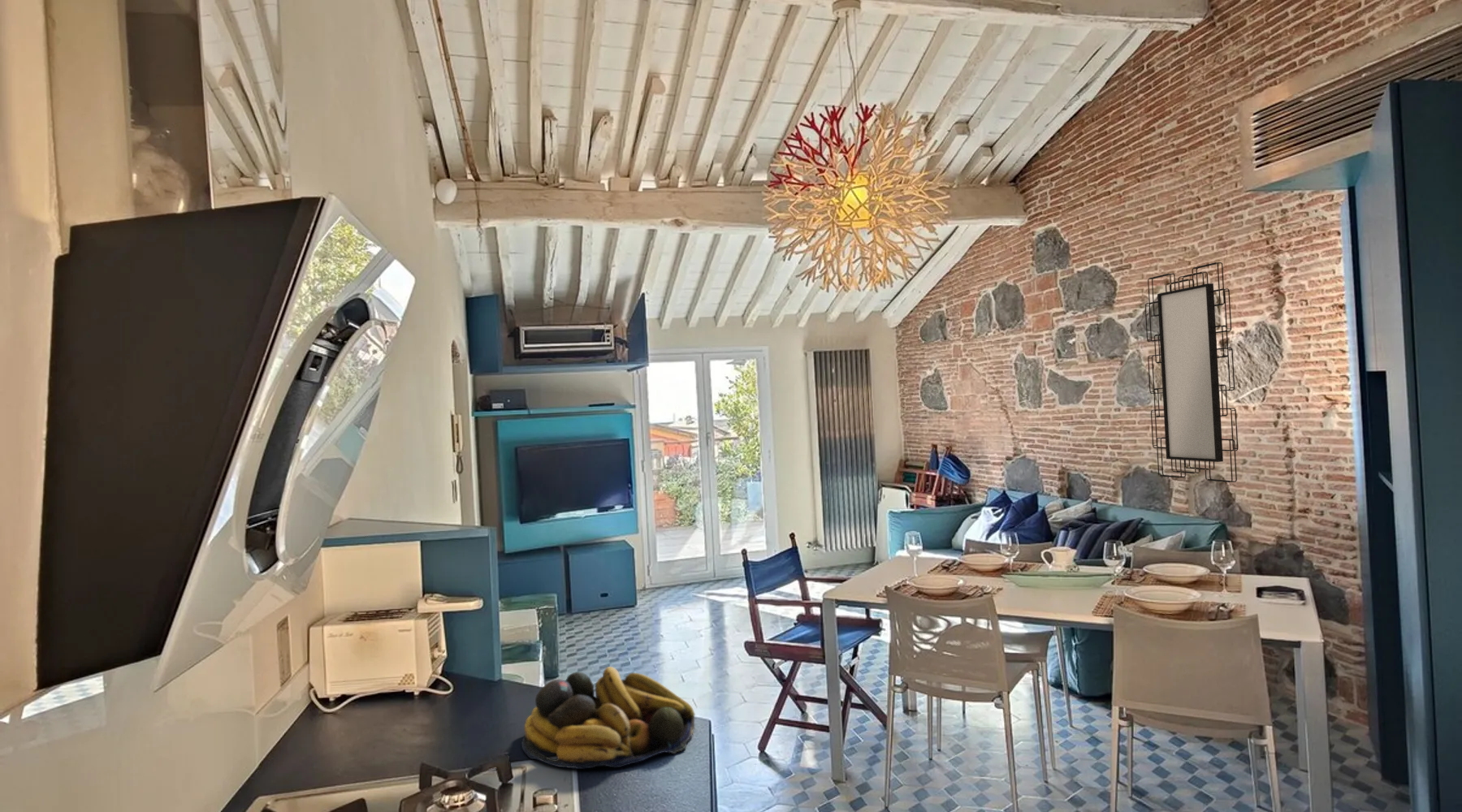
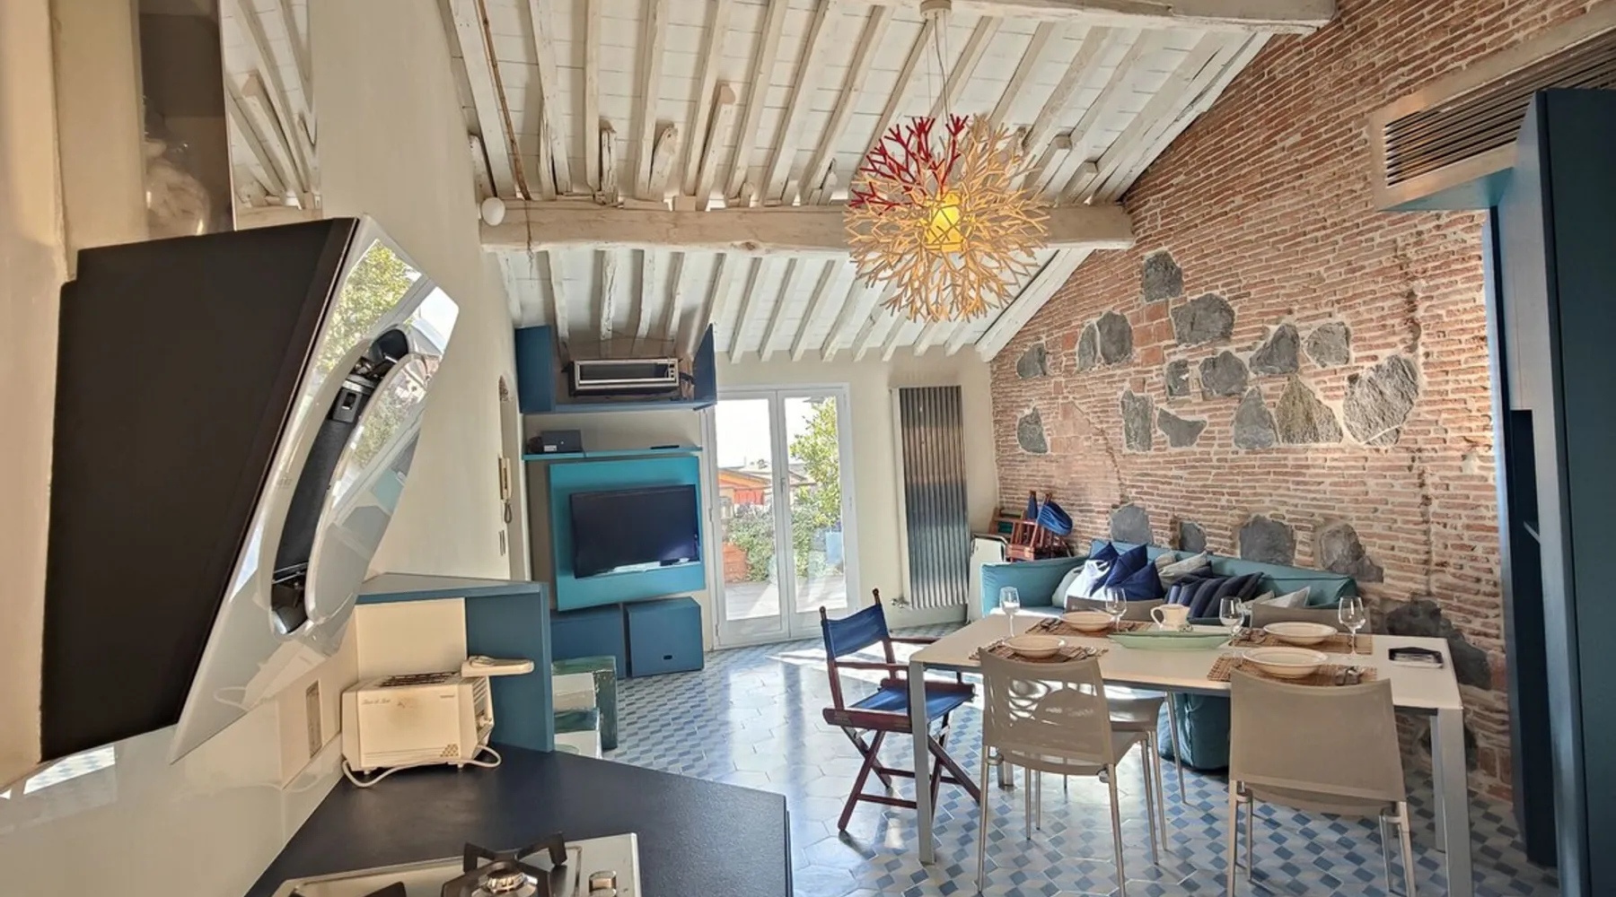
- mirror (1188, 374)
- fruit bowl (607, 704)
